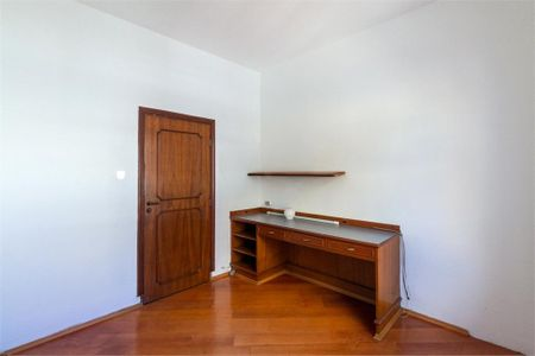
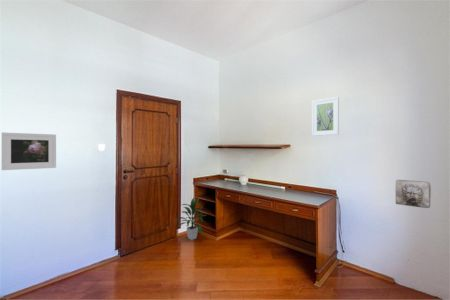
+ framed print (30, 151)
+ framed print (324, 117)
+ wall relief (412, 193)
+ indoor plant (192, 218)
